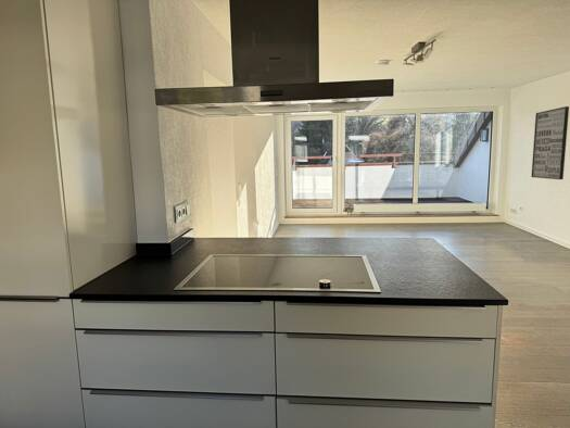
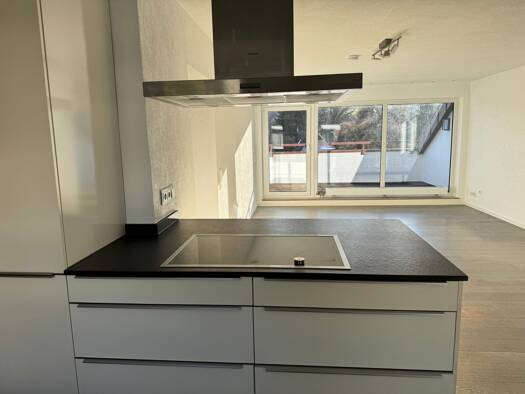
- wall art (548, 144)
